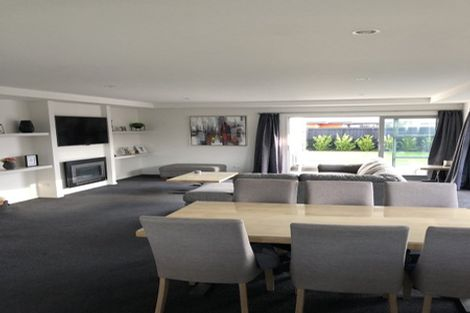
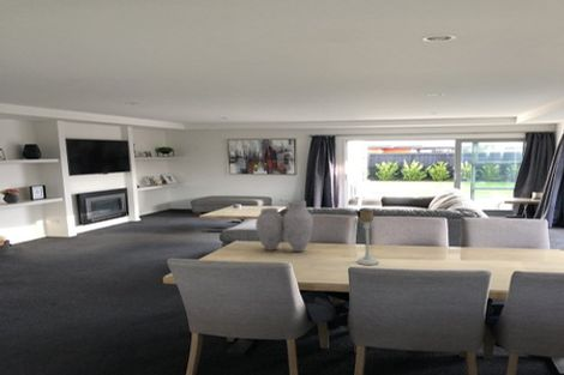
+ candle holder (366, 236)
+ vase (283, 225)
